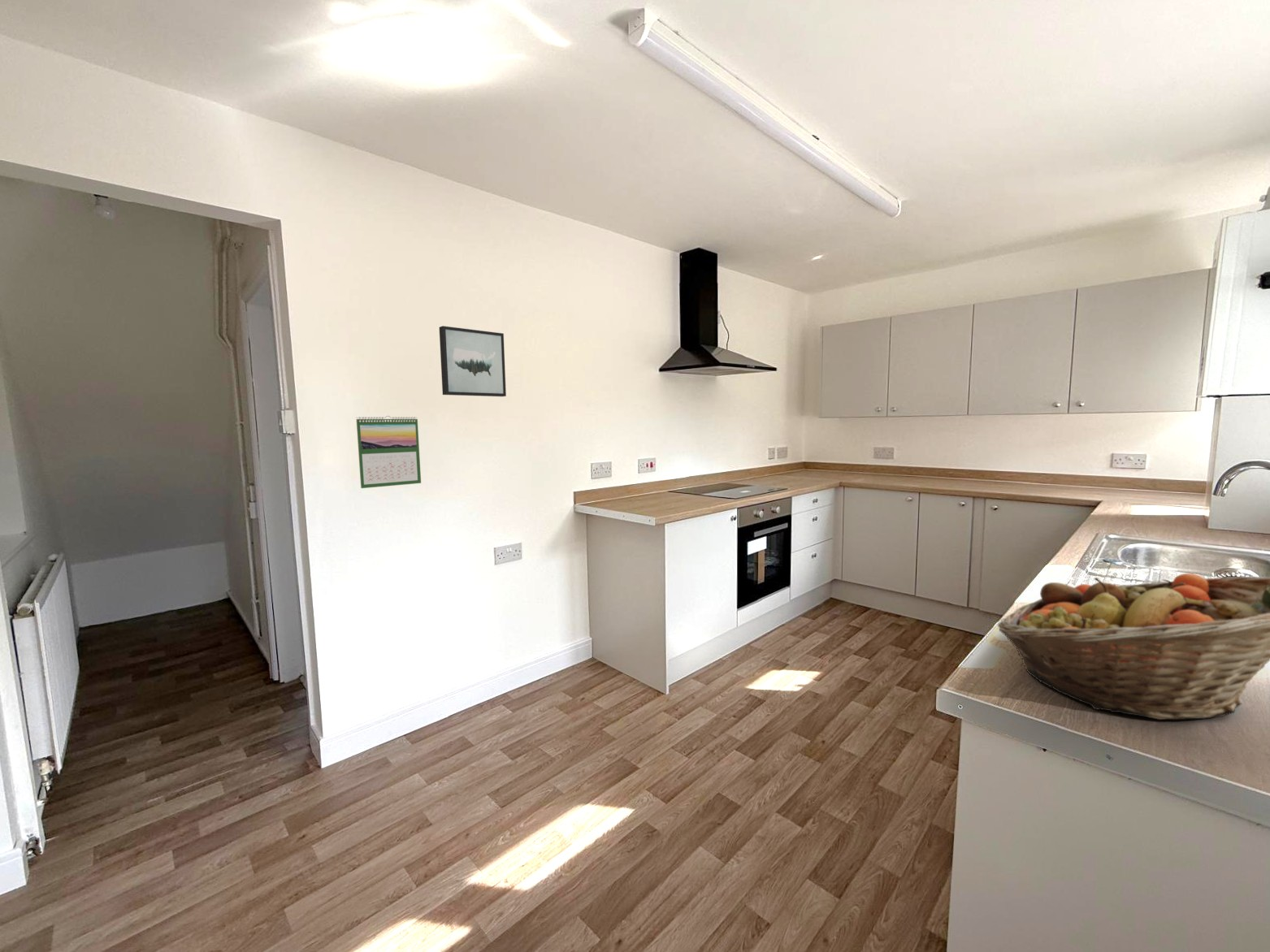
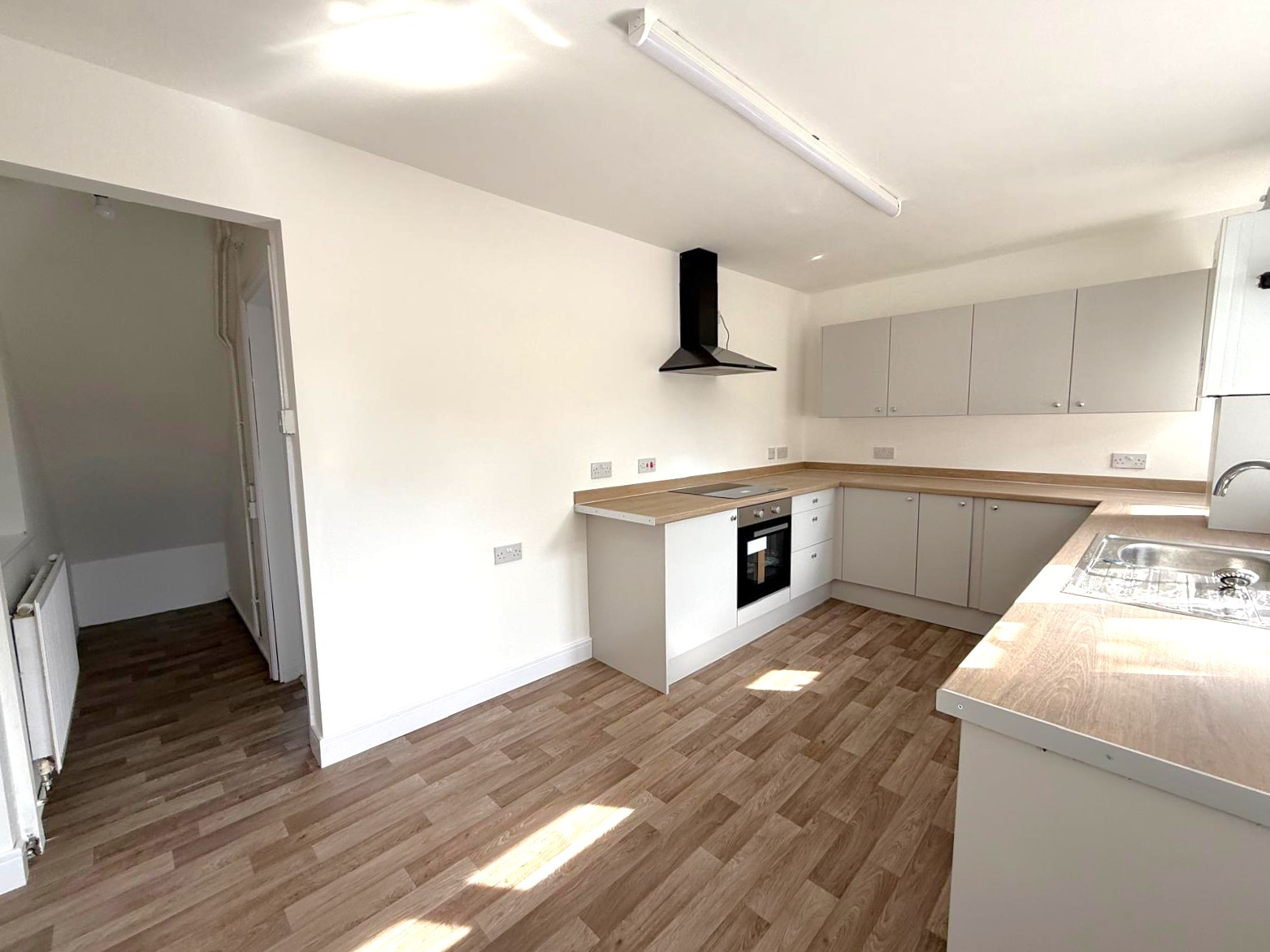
- calendar (389, 451)
- wall art (474, 363)
- fruit basket (1142, 627)
